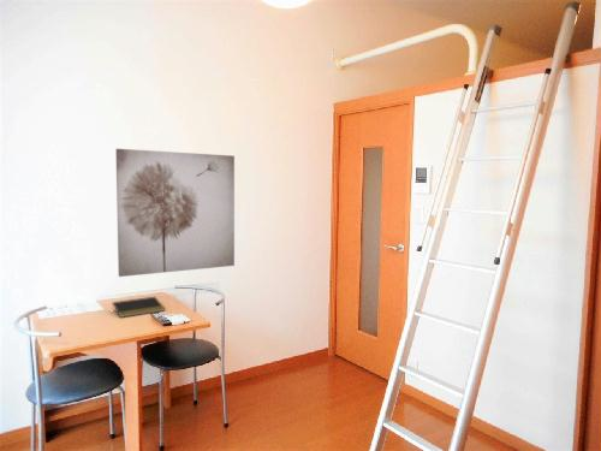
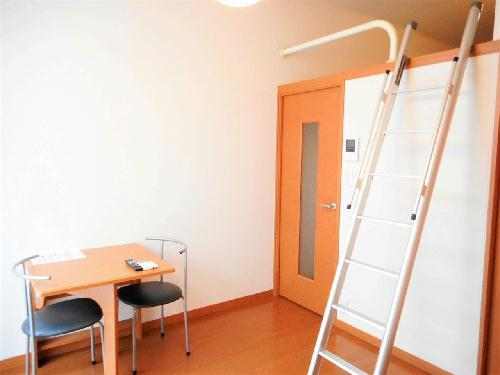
- wall art (179, 212)
- notepad (138, 305)
